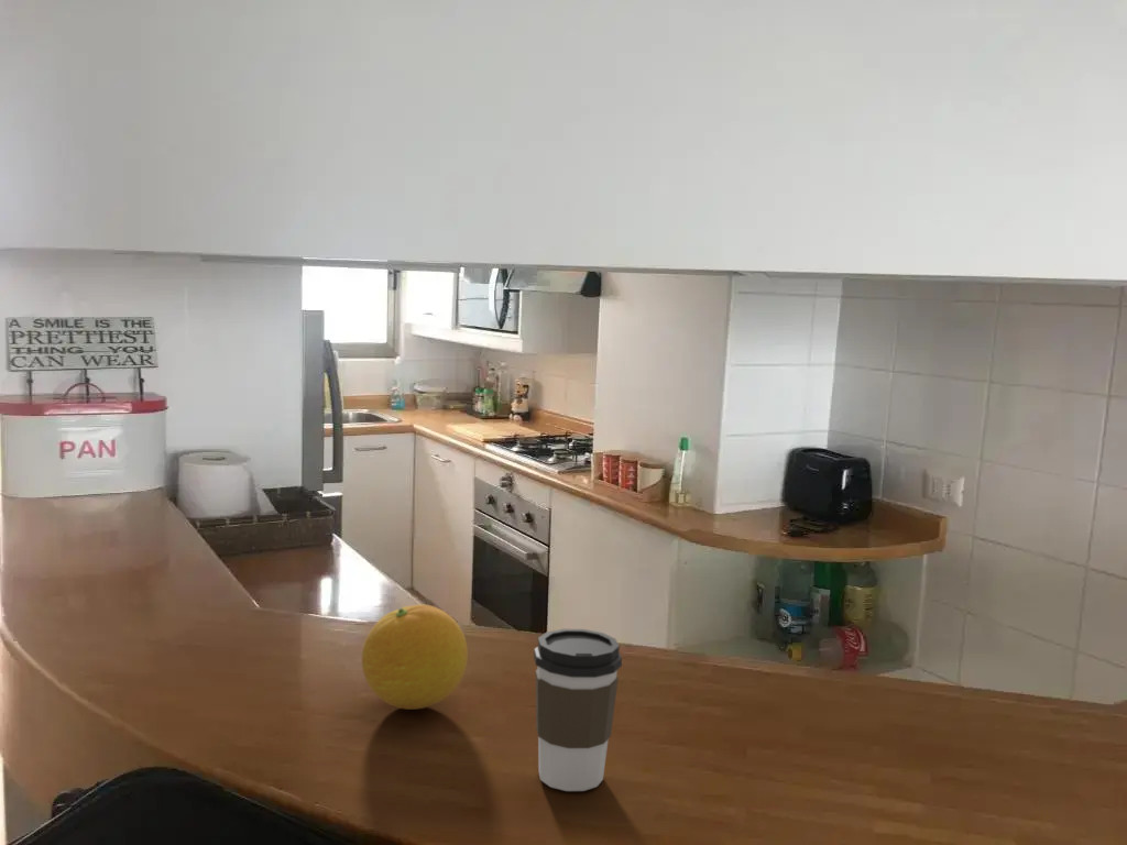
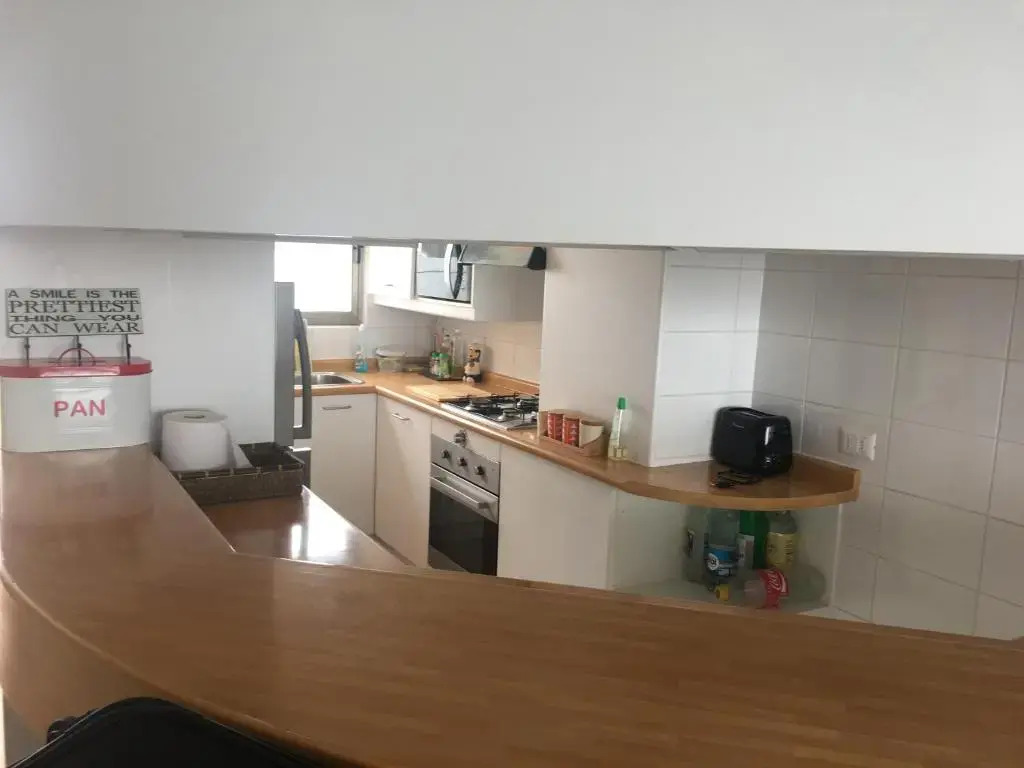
- coffee cup (575, 709)
- fruit (415, 656)
